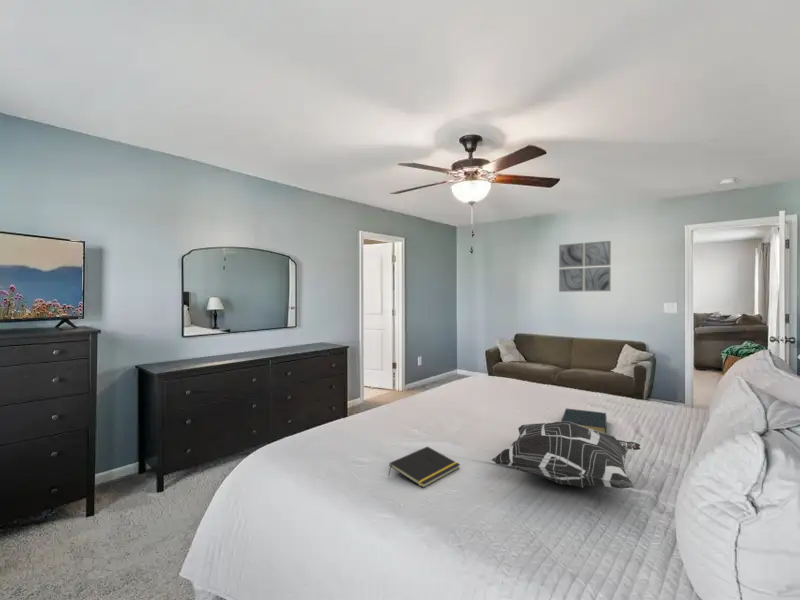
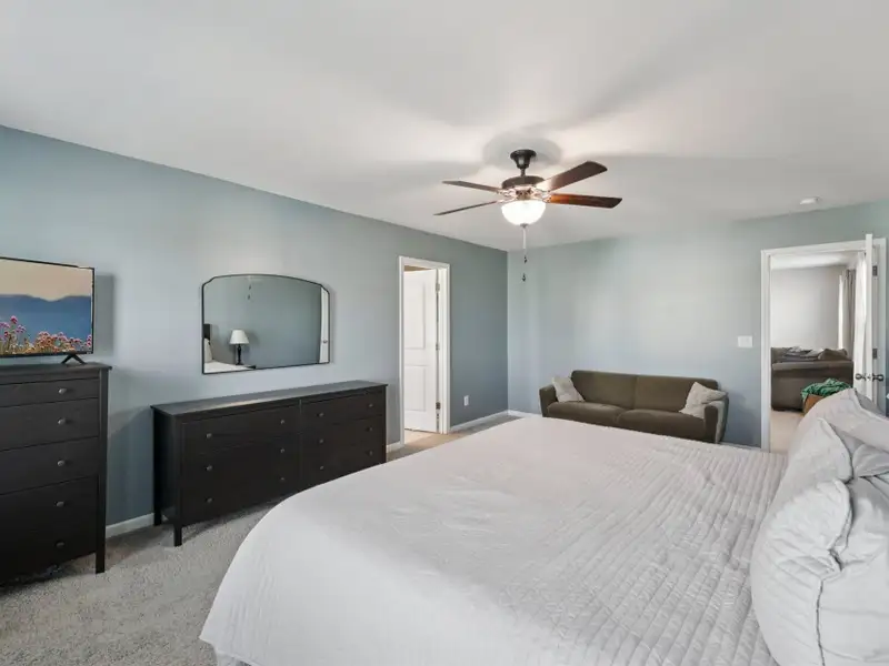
- wall art (583, 266)
- decorative pillow (569, 451)
- hardback book (584, 421)
- notepad (425, 465)
